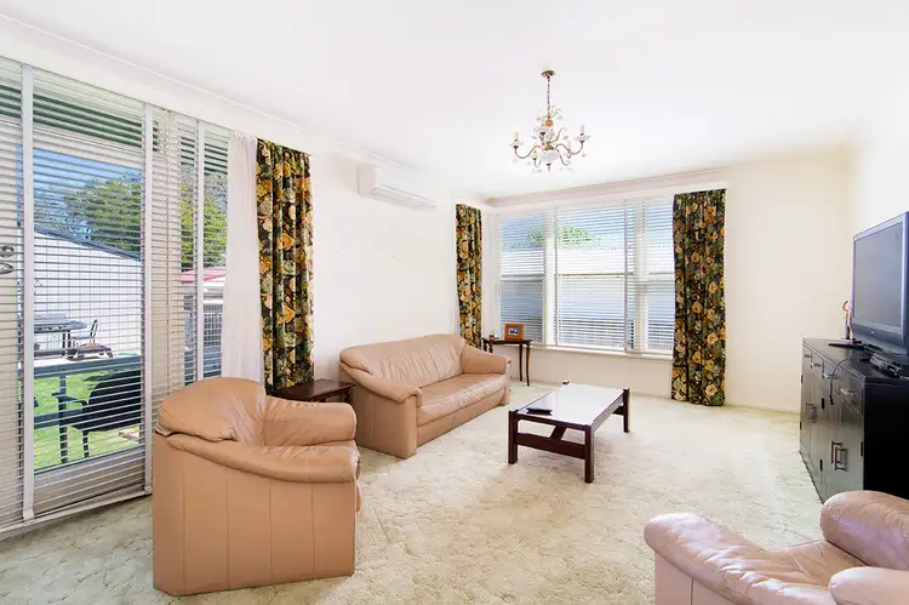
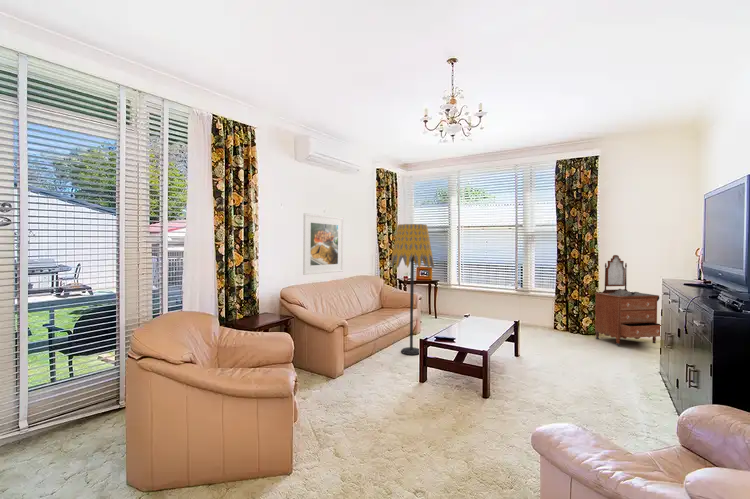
+ floor lamp (411, 288)
+ dresser (627, 298)
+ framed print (324, 244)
